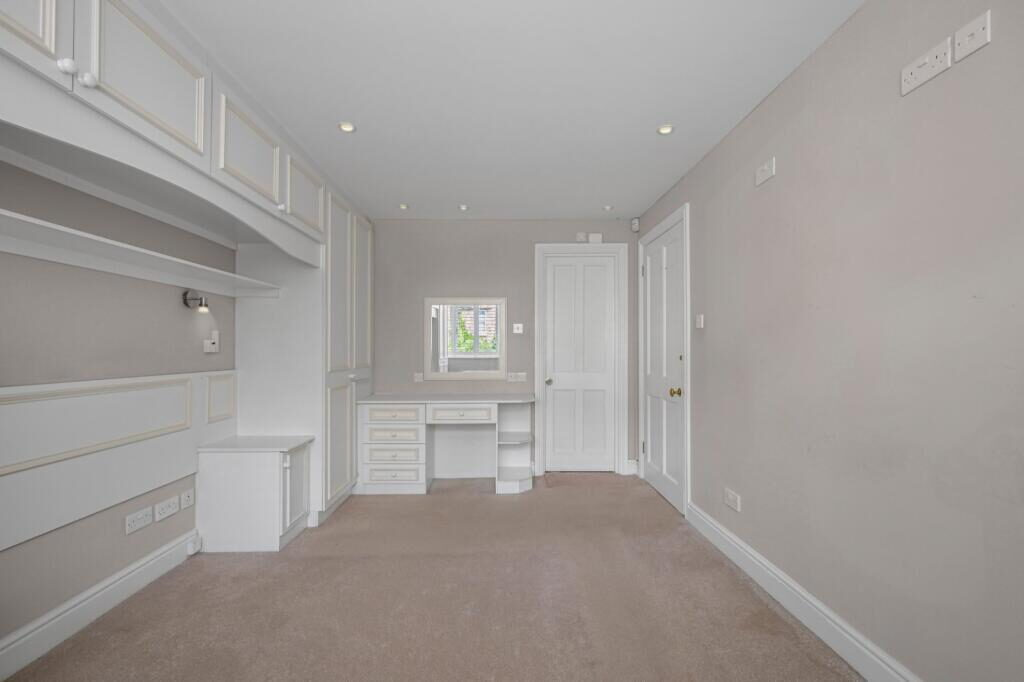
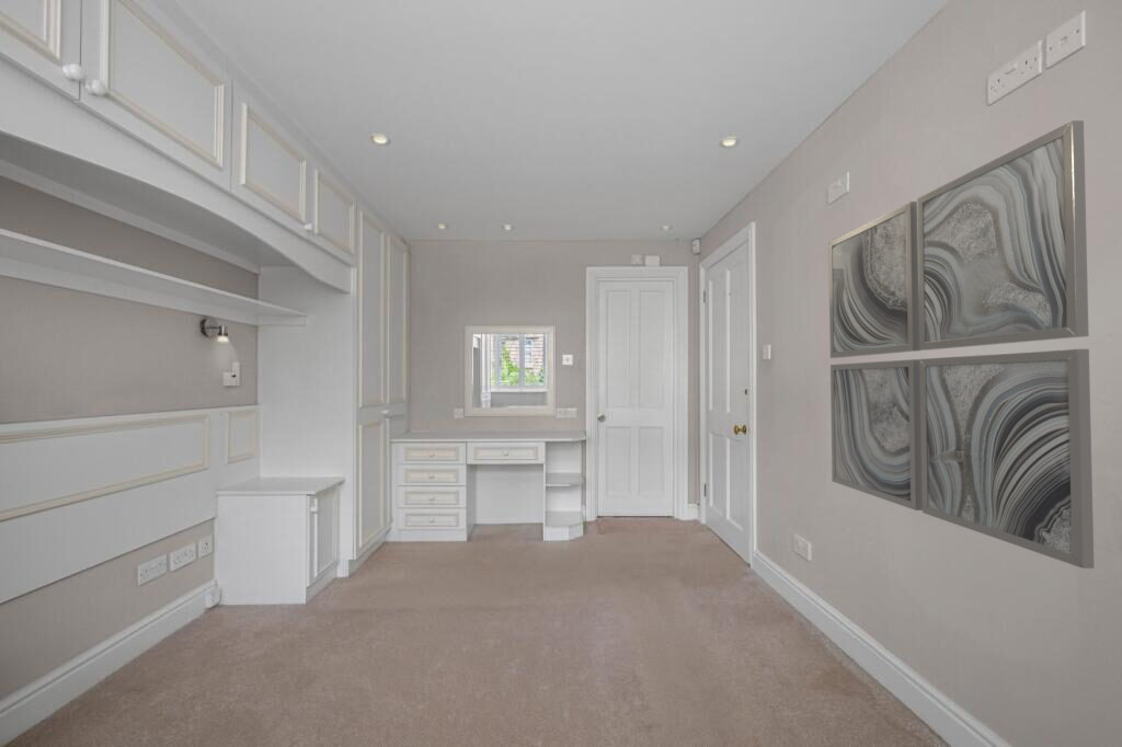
+ wall art (919, 359)
